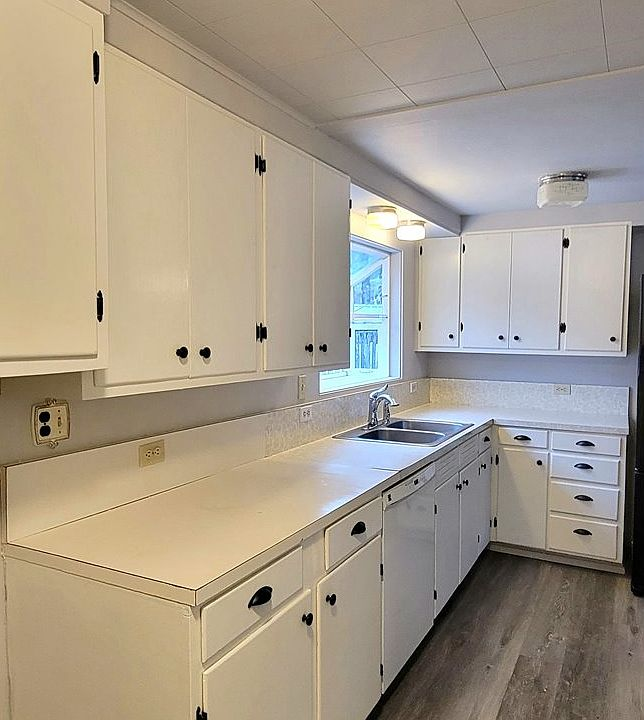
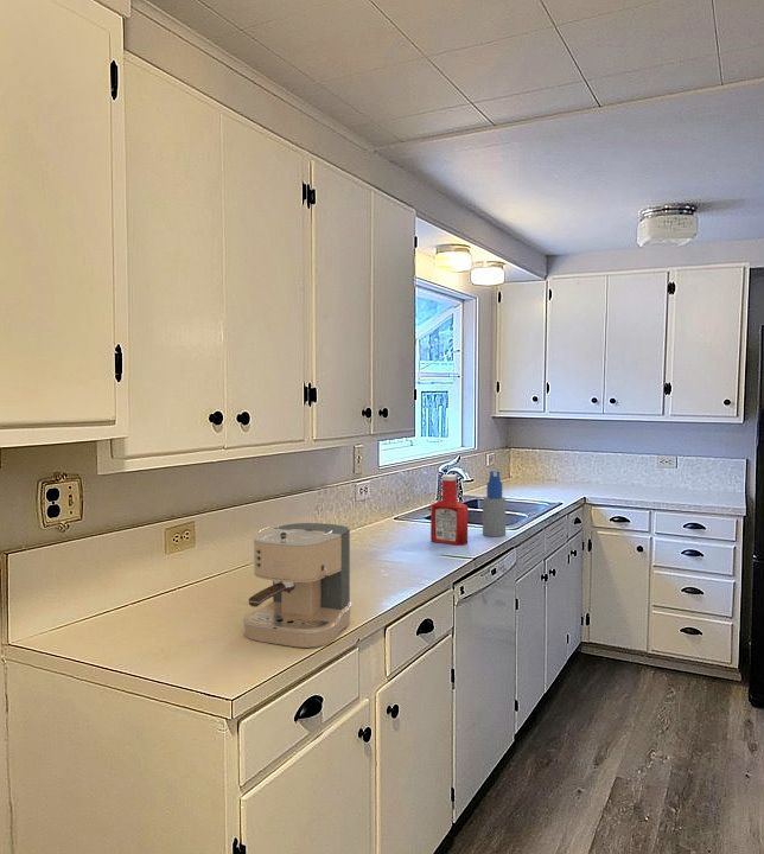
+ soap bottle (448, 508)
+ coffee maker (294, 580)
+ spray bottle (494, 502)
